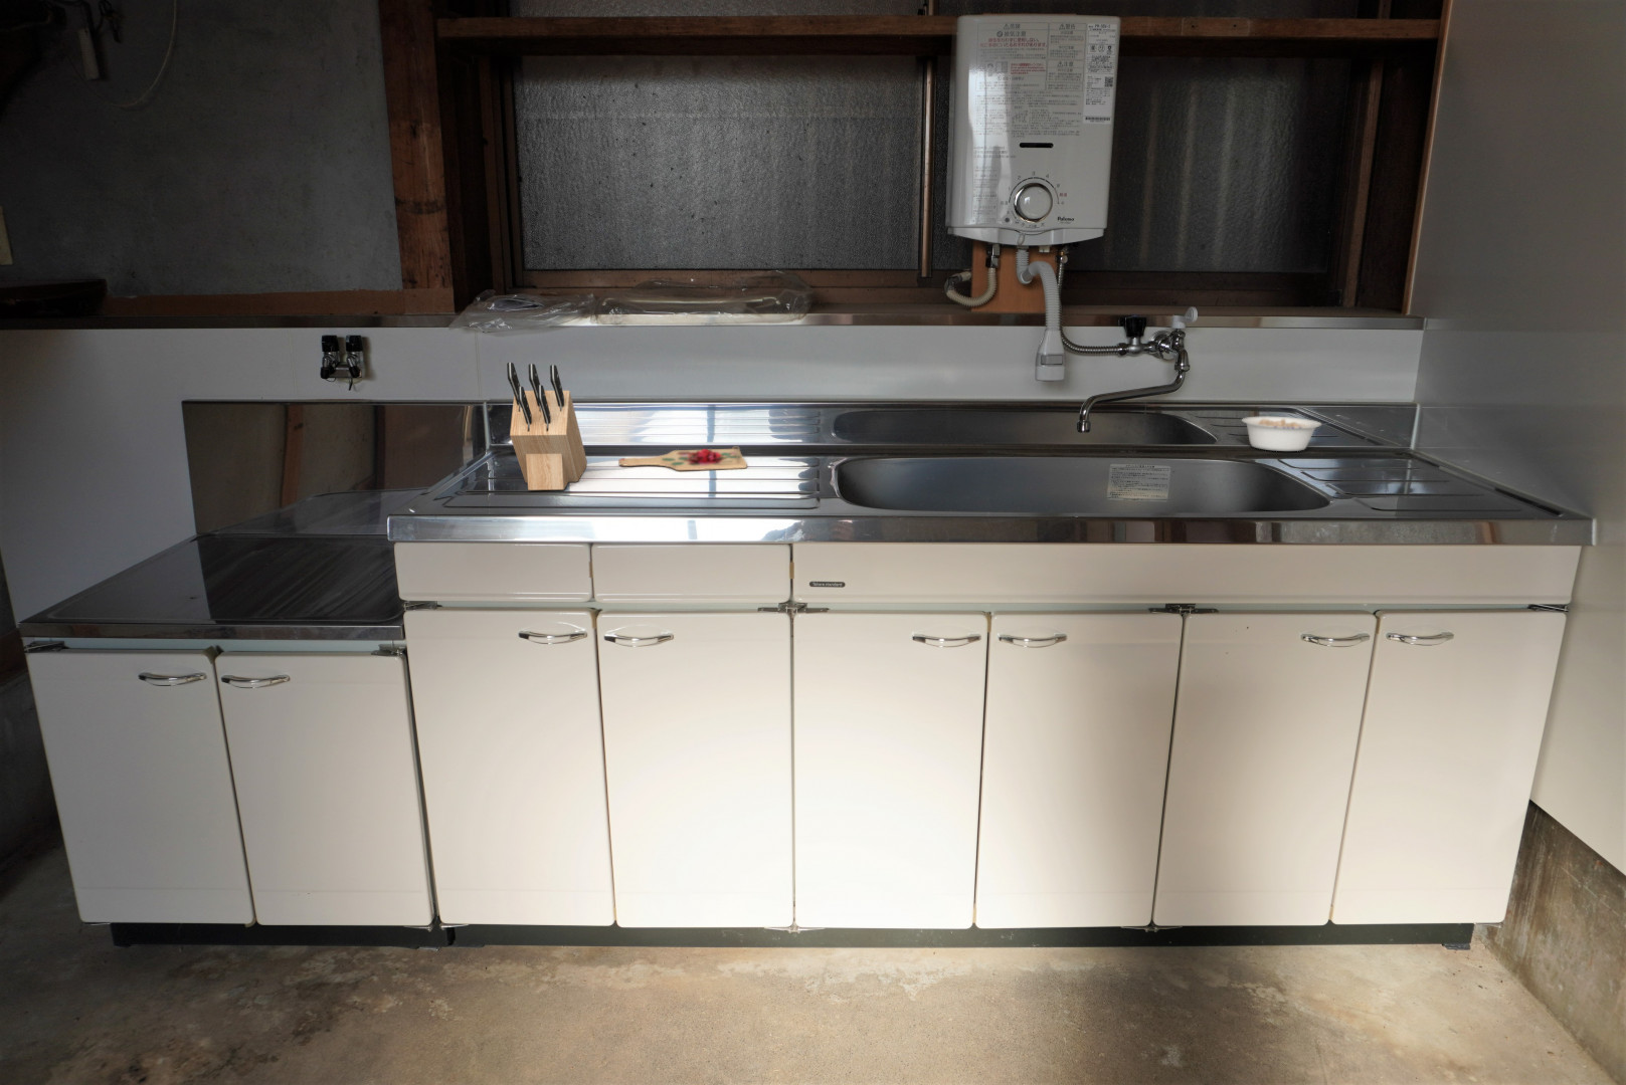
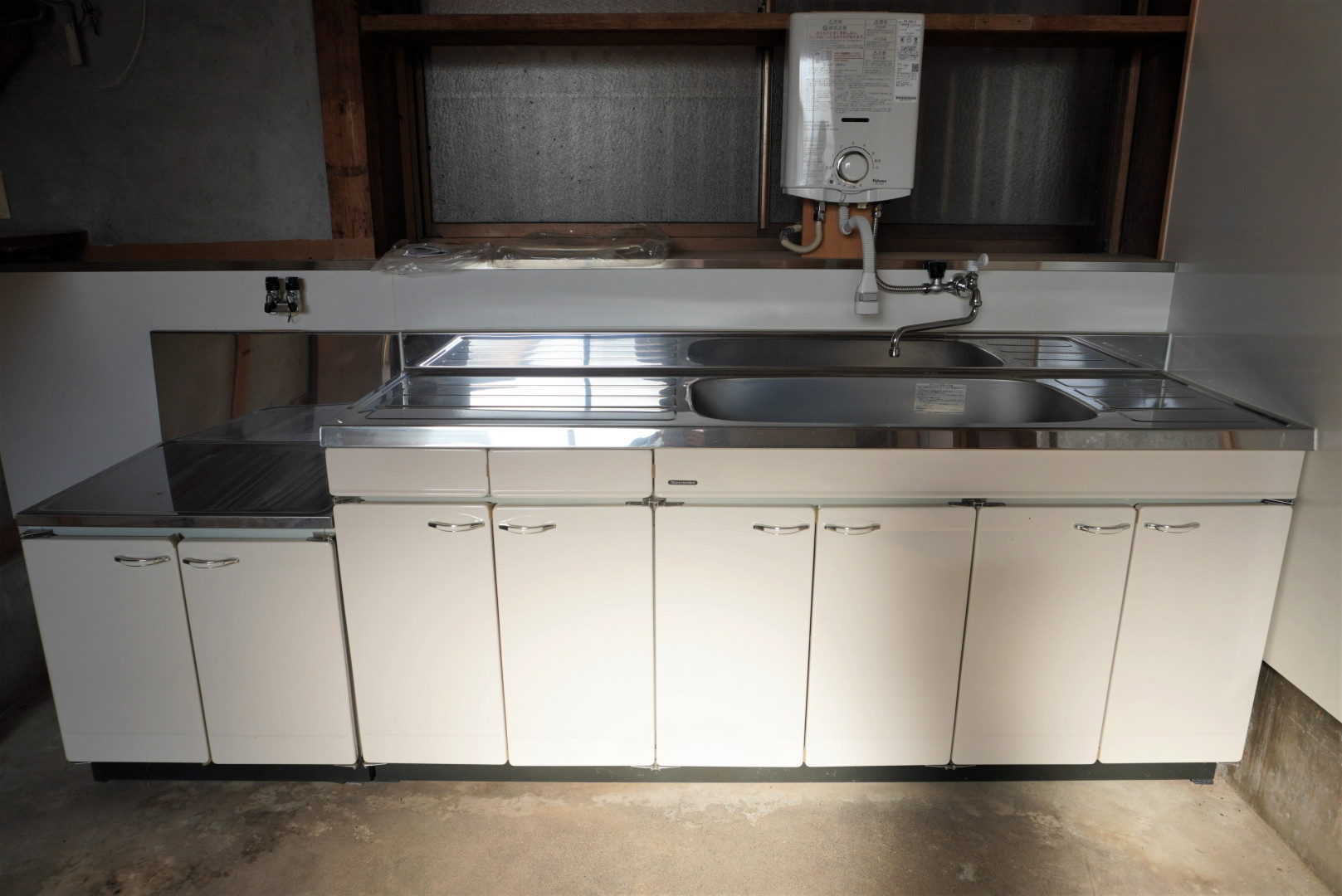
- knife block (546, 420)
- legume (1282, 431)
- cutting board (681, 454)
